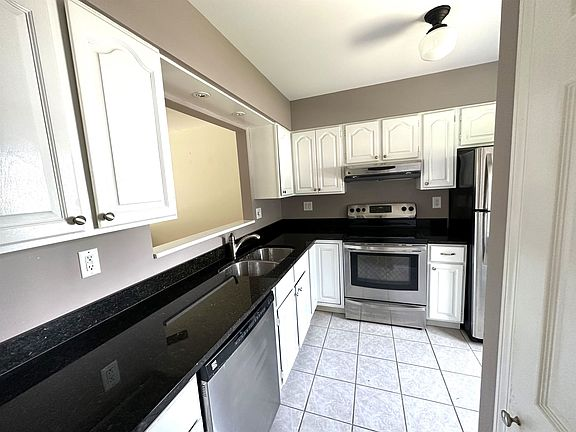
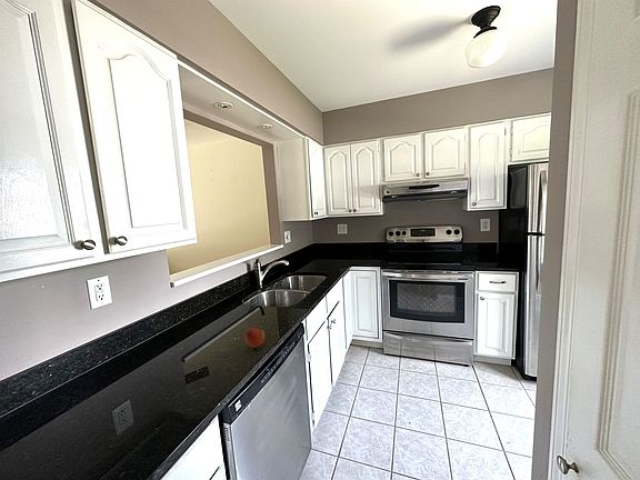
+ fruit (254, 338)
